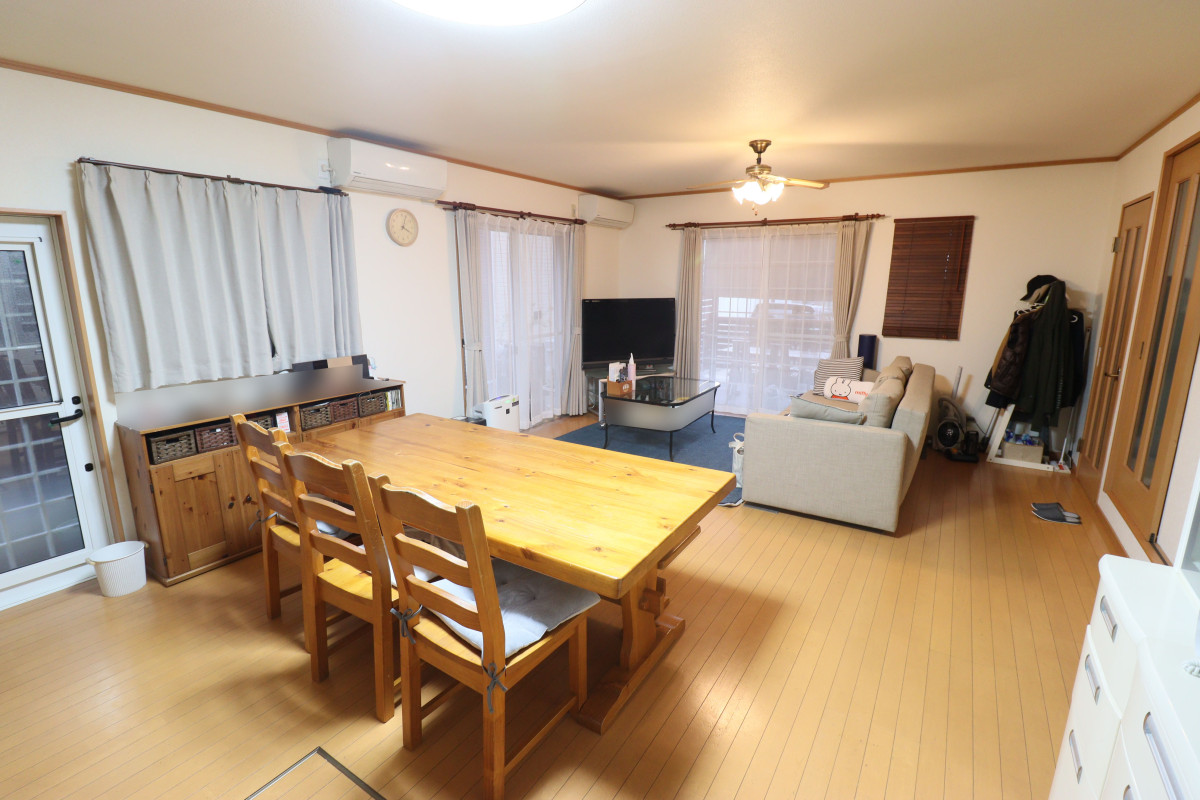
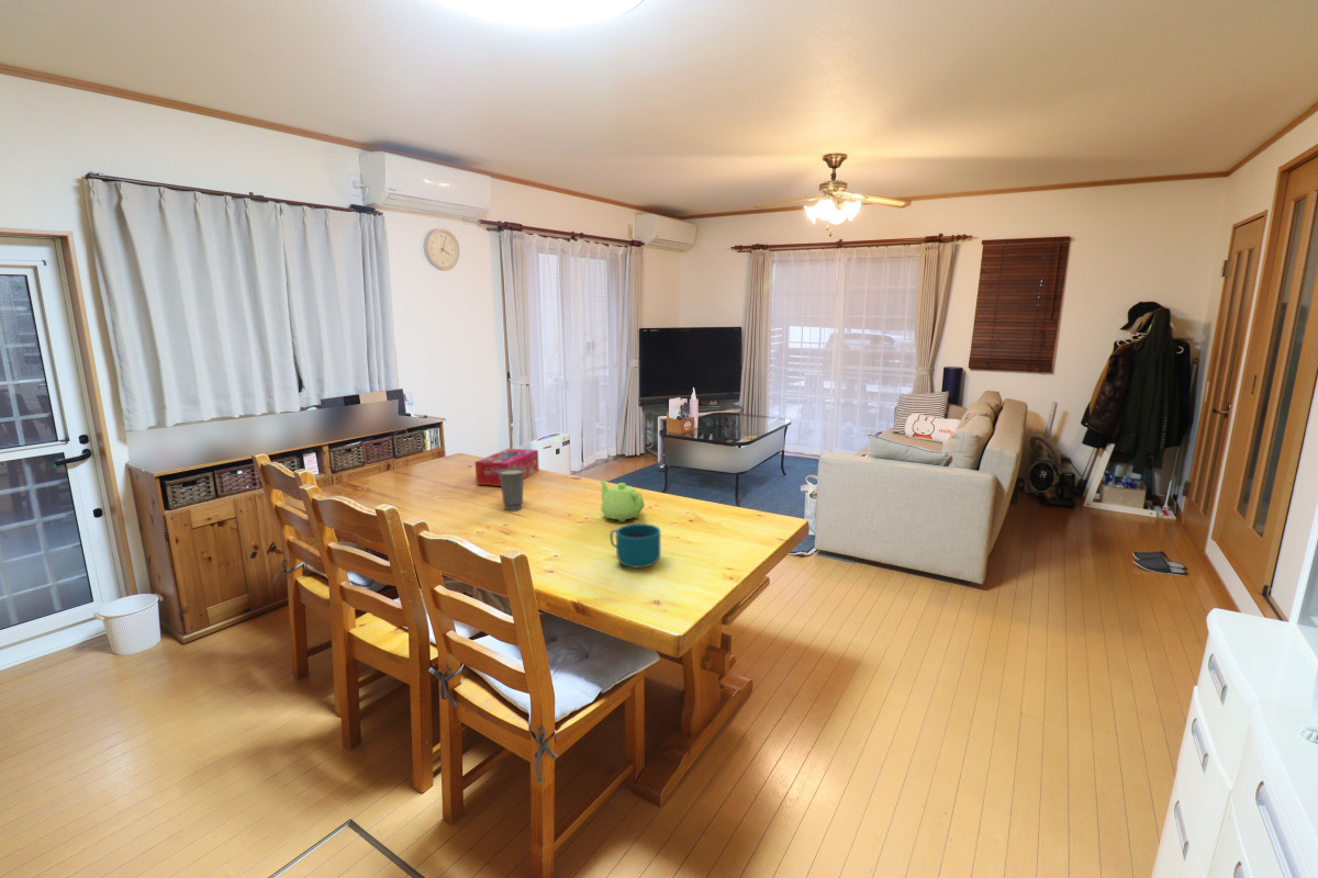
+ teapot (621, 499)
+ tissue box (507, 466)
+ cup (633, 544)
+ cup (512, 489)
